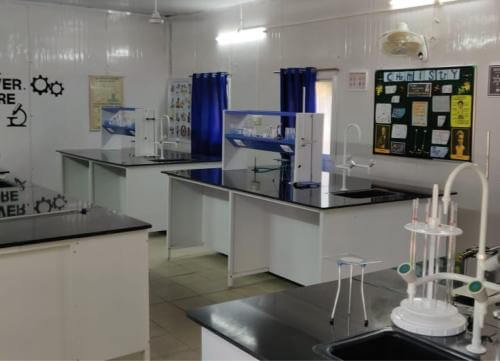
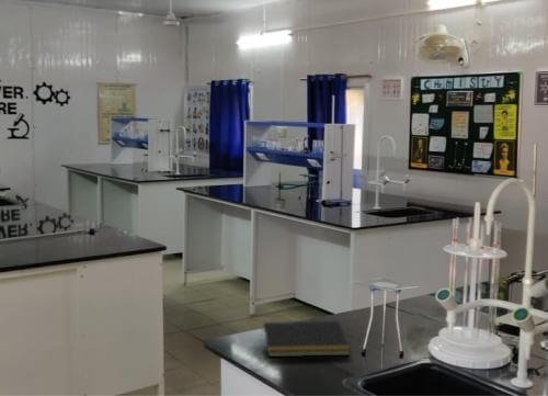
+ notepad (305, 338)
